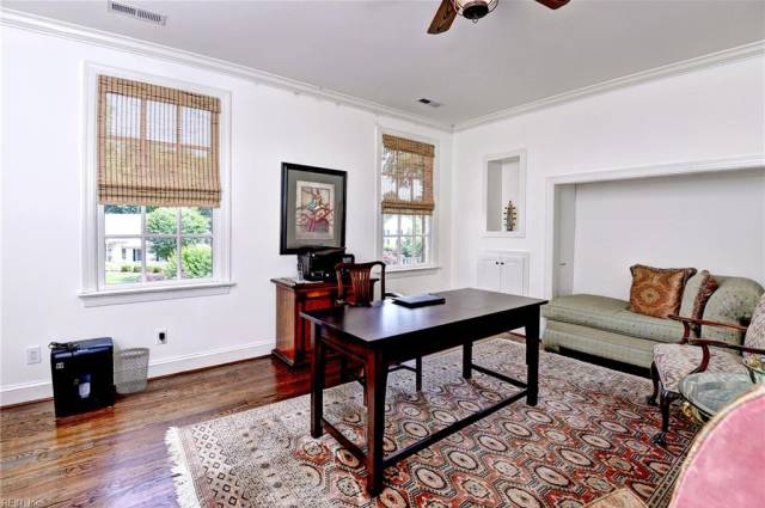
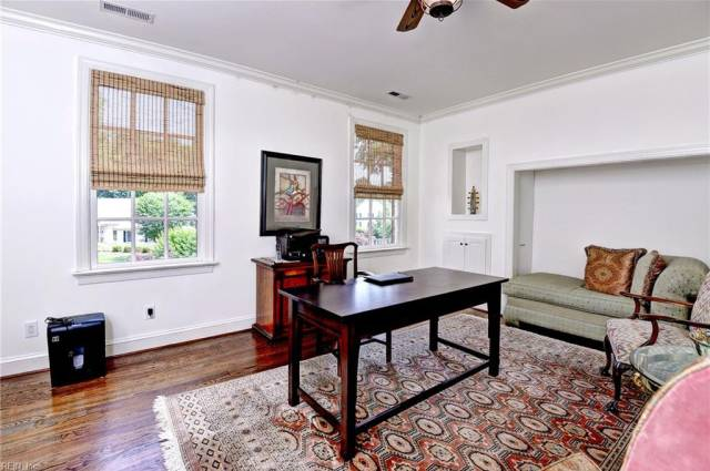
- wastebasket (131, 371)
